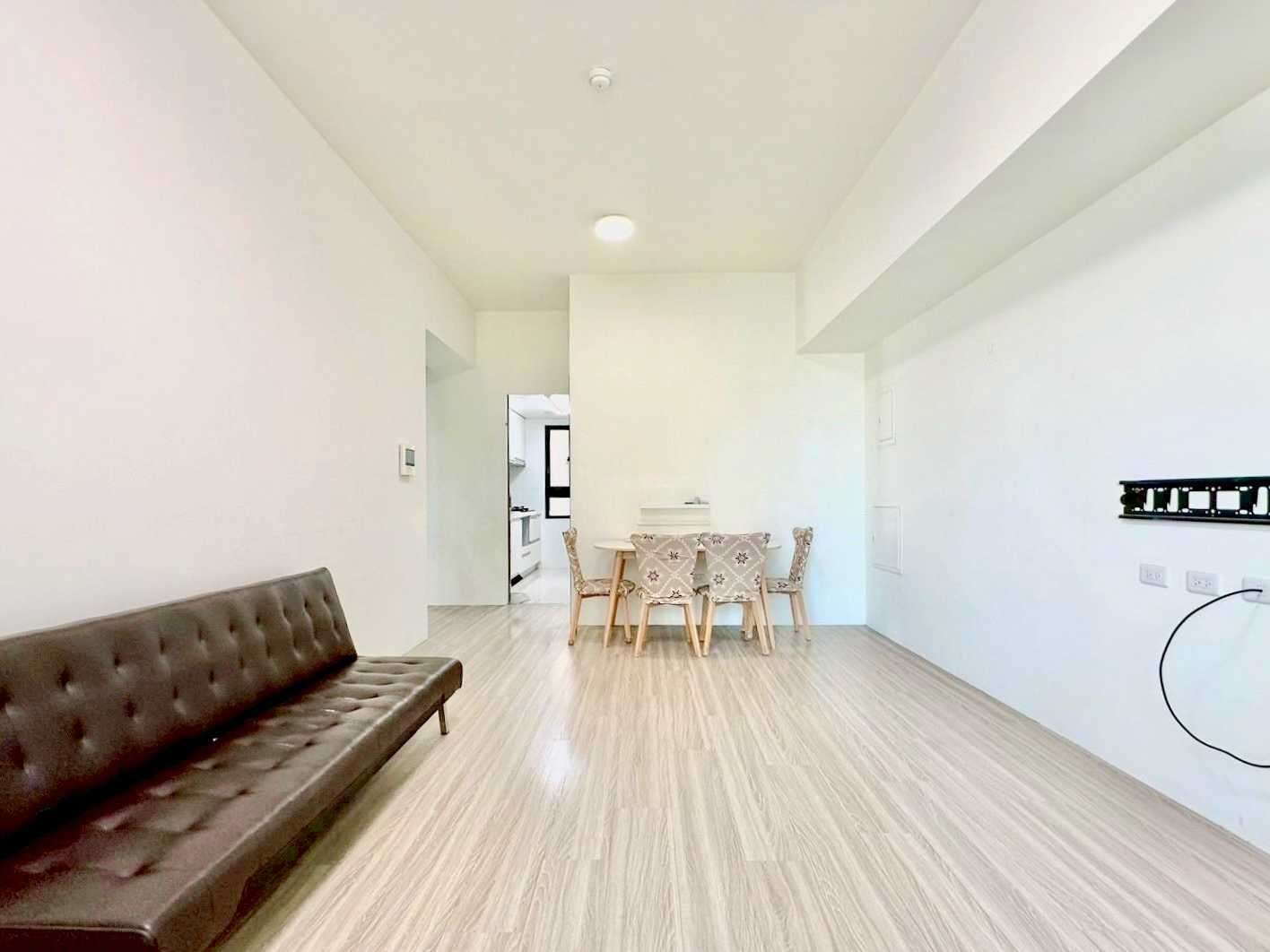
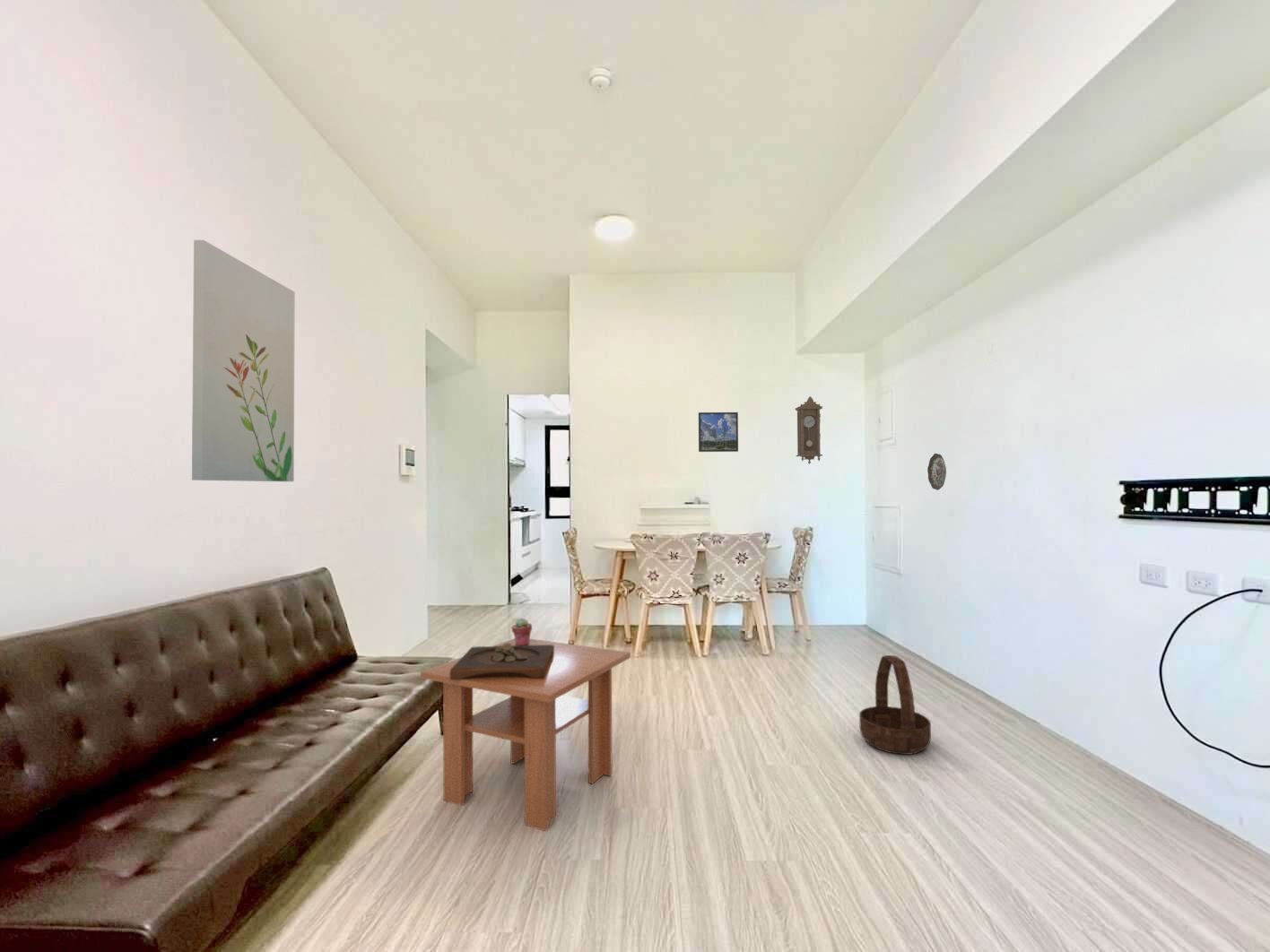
+ wall art (249, 374)
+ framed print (718, 431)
+ basket (900, 700)
+ decorative plate (938, 472)
+ coffee table (531, 723)
+ potted succulent (522, 630)
+ wooden tray (505, 653)
+ pendulum clock (808, 430)
